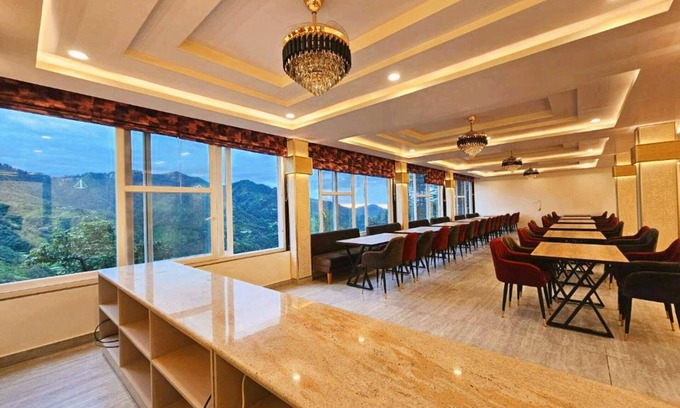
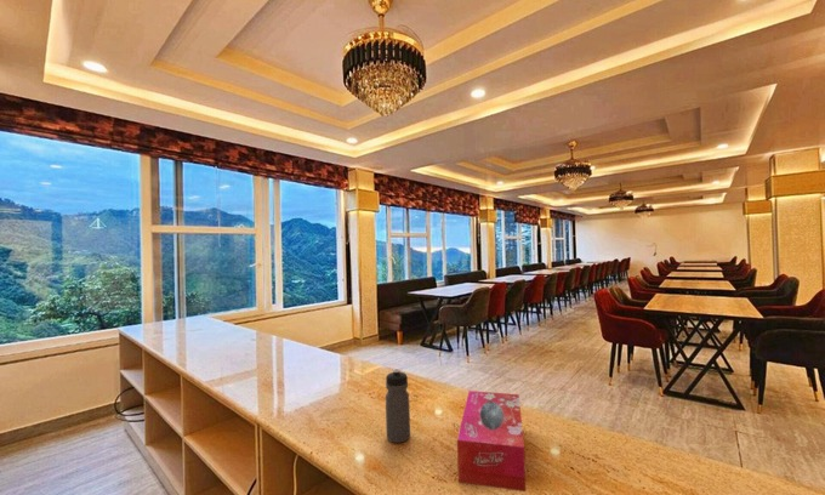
+ tissue box (491, 432)
+ water bottle (397, 403)
